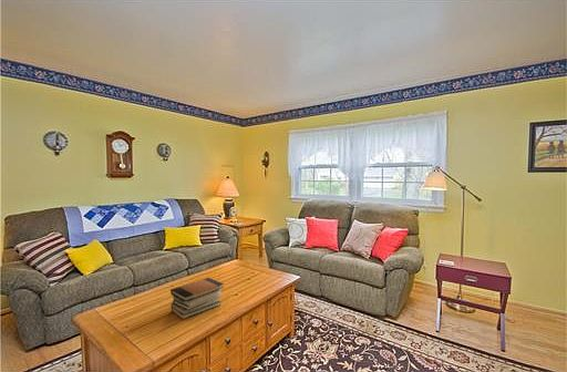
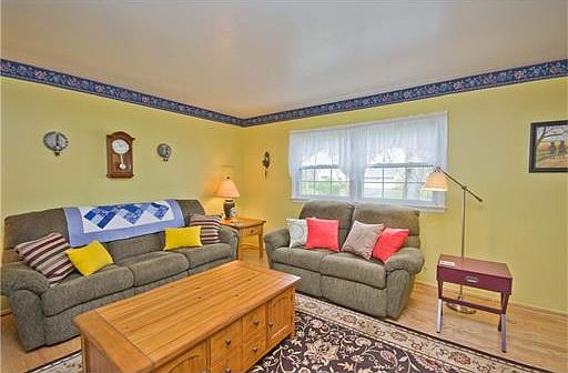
- book stack (197, 297)
